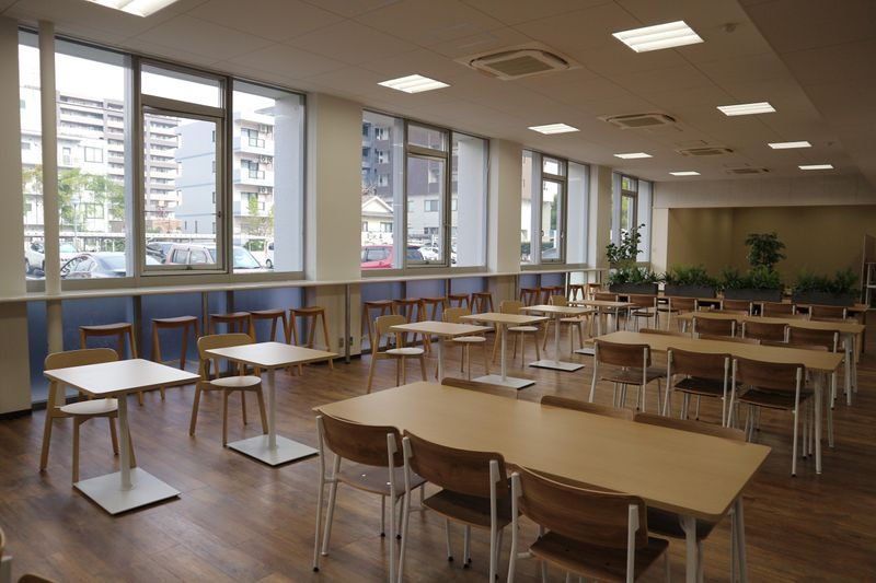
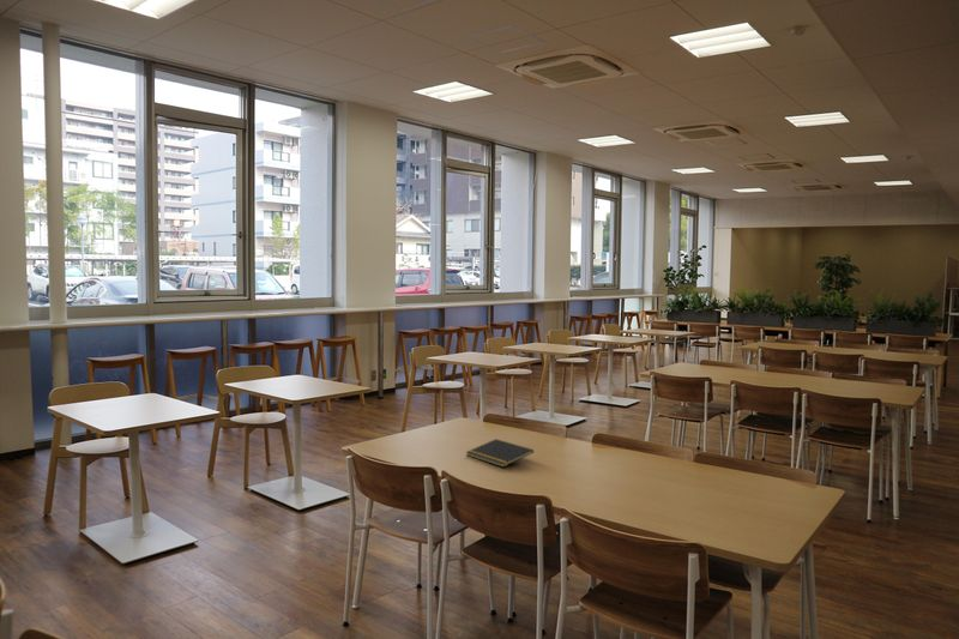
+ notepad (499, 452)
